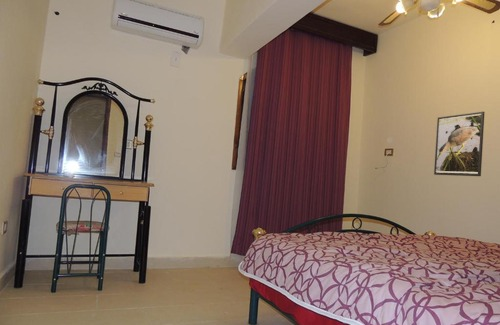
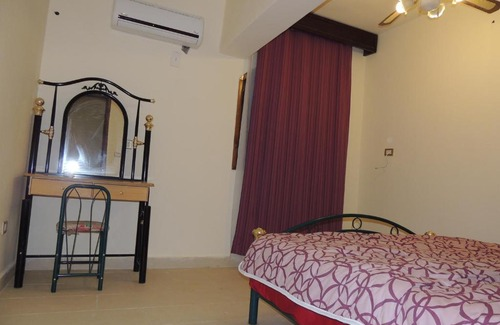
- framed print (457, 145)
